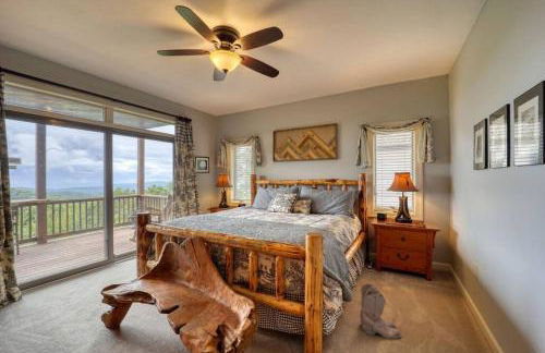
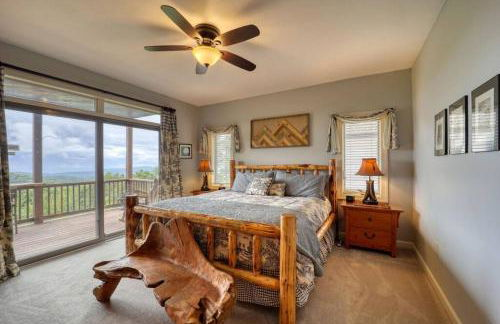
- boots (379, 307)
